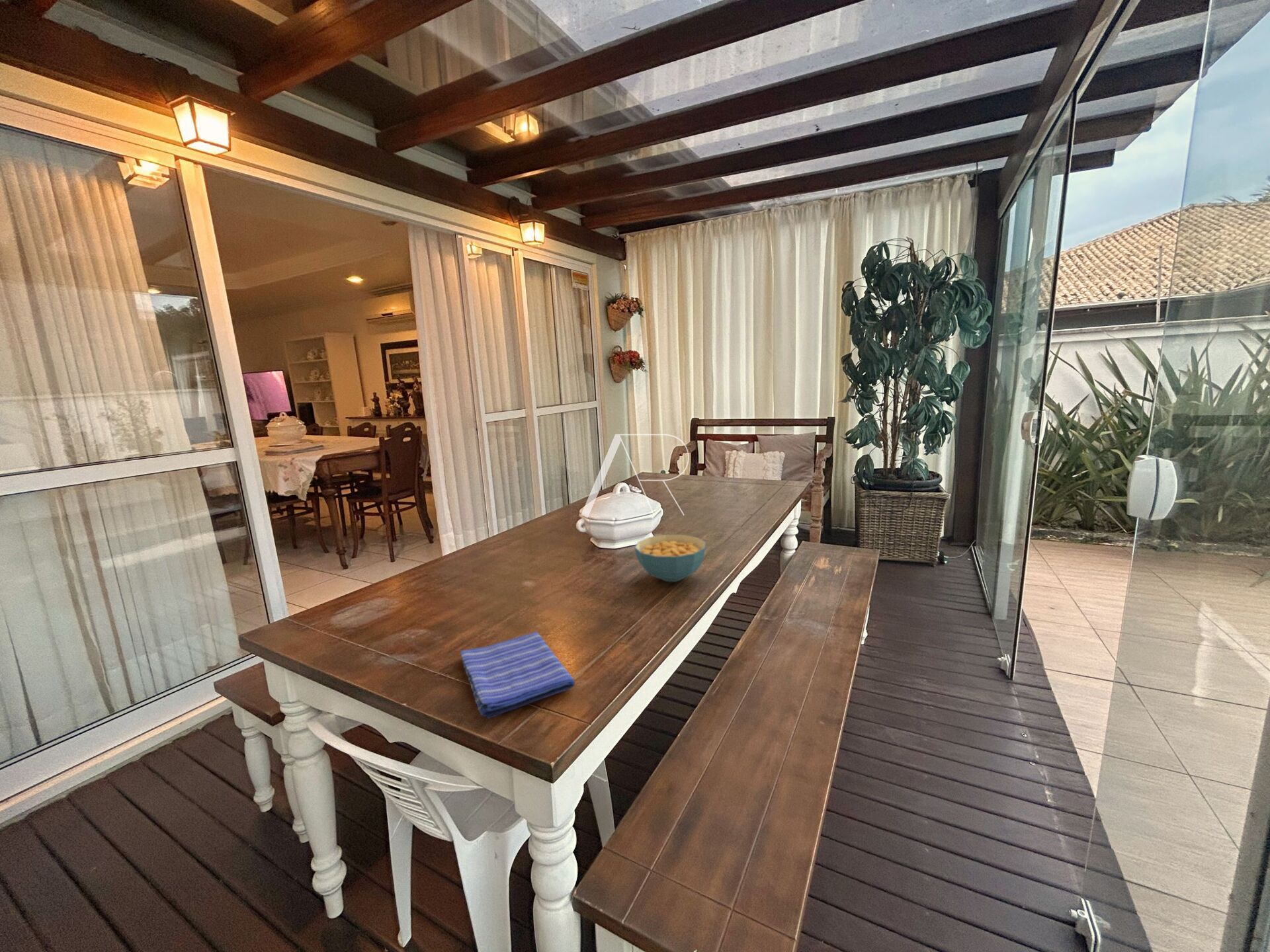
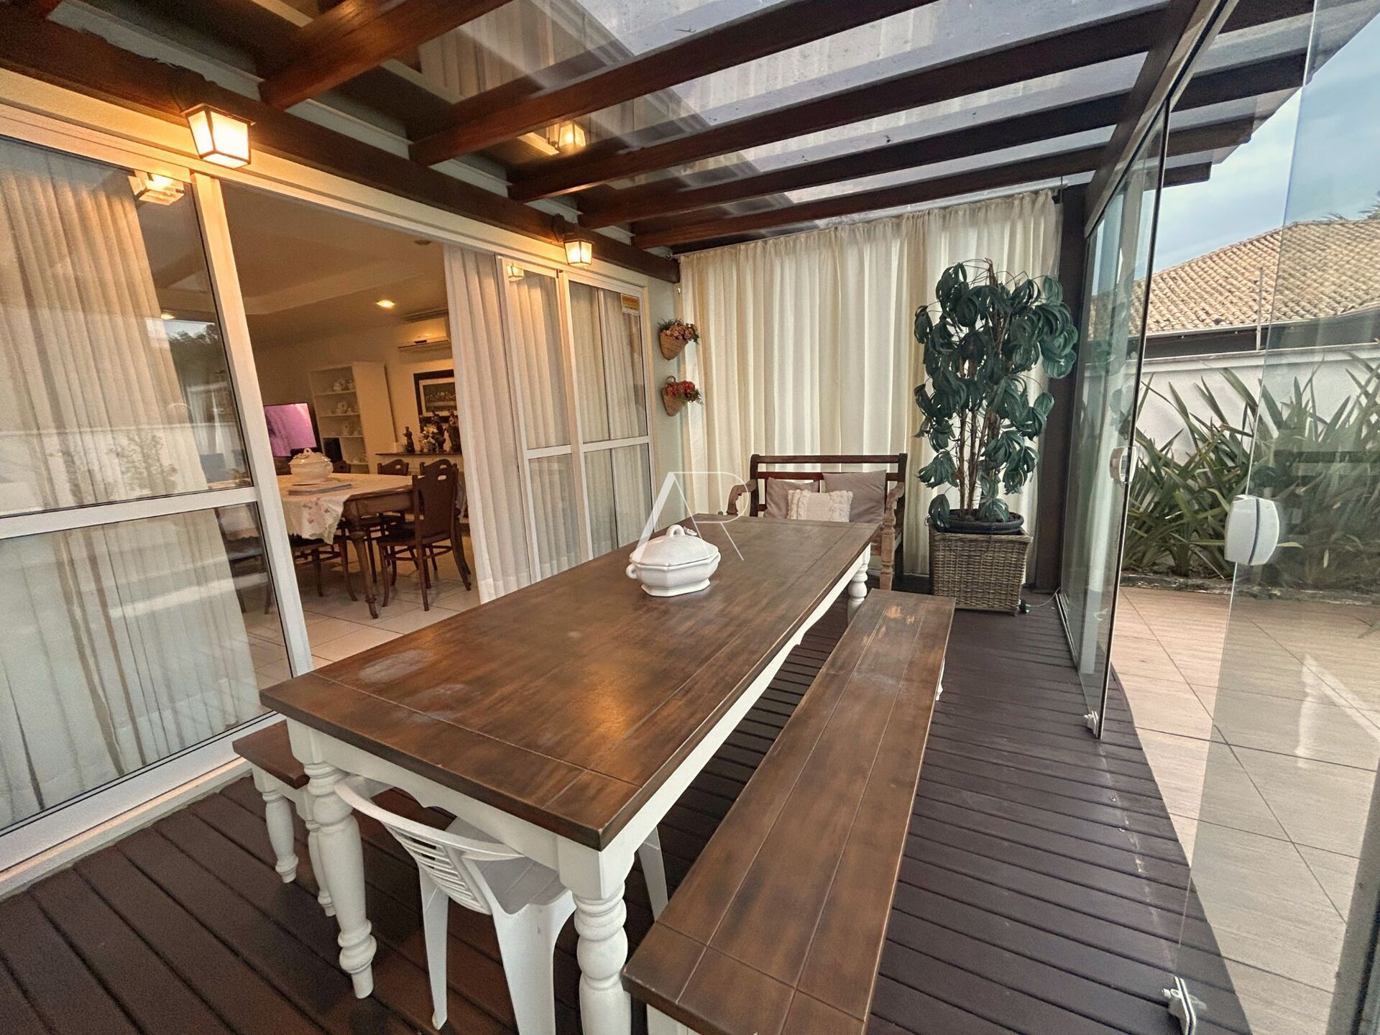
- cereal bowl (671, 561)
- dish towel (514, 667)
